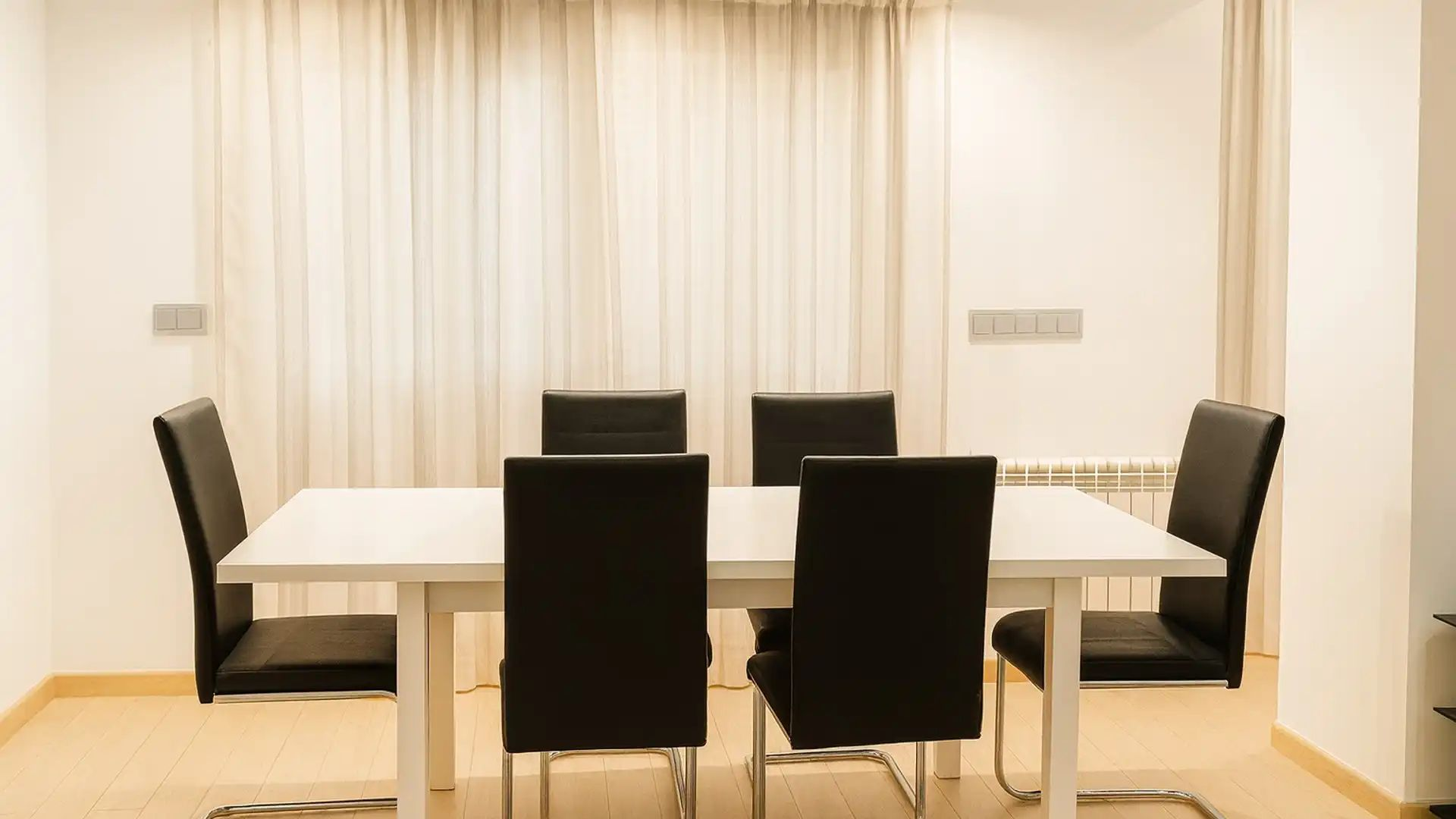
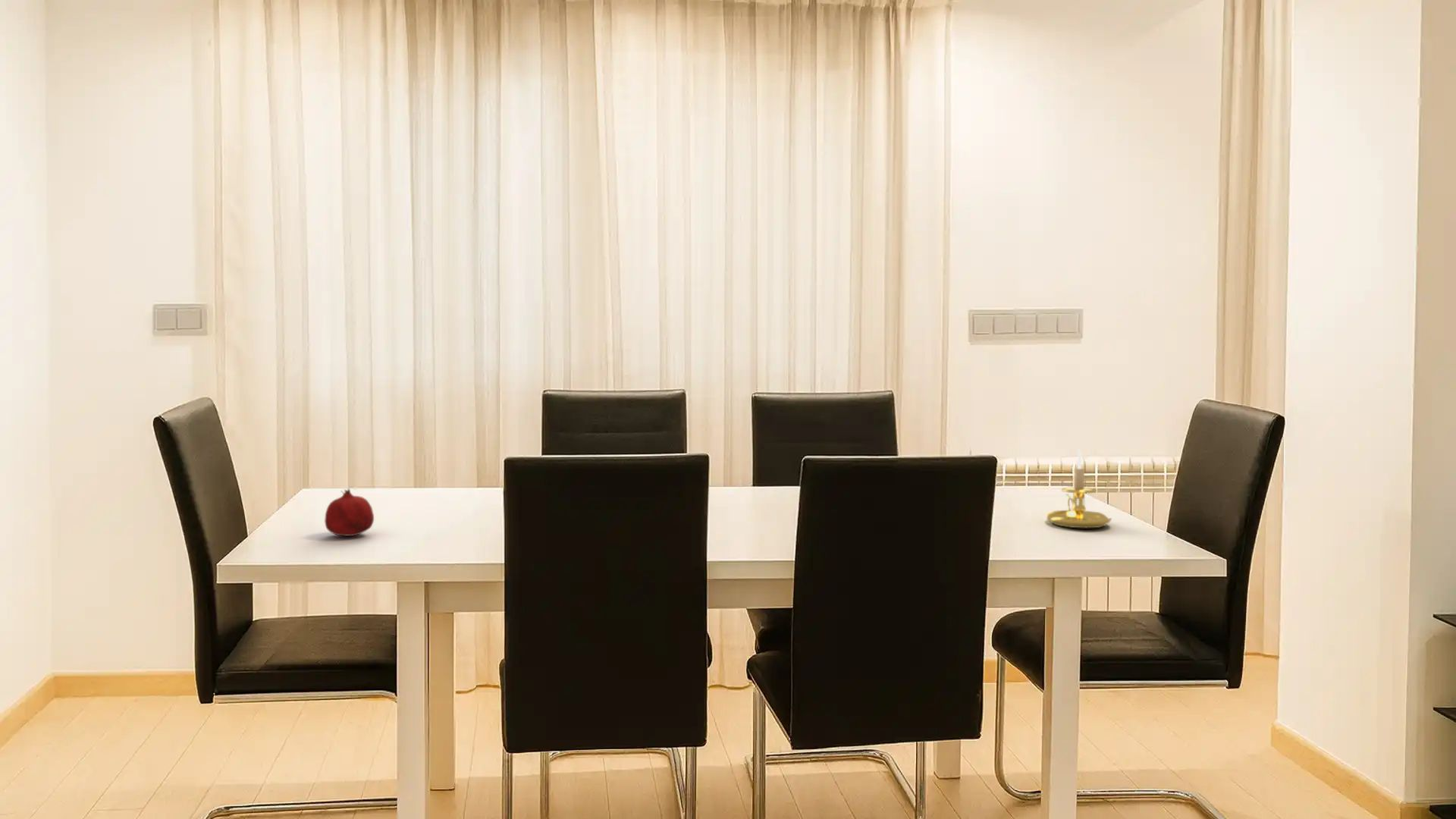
+ candle holder (1078, 485)
+ fruit (349, 511)
